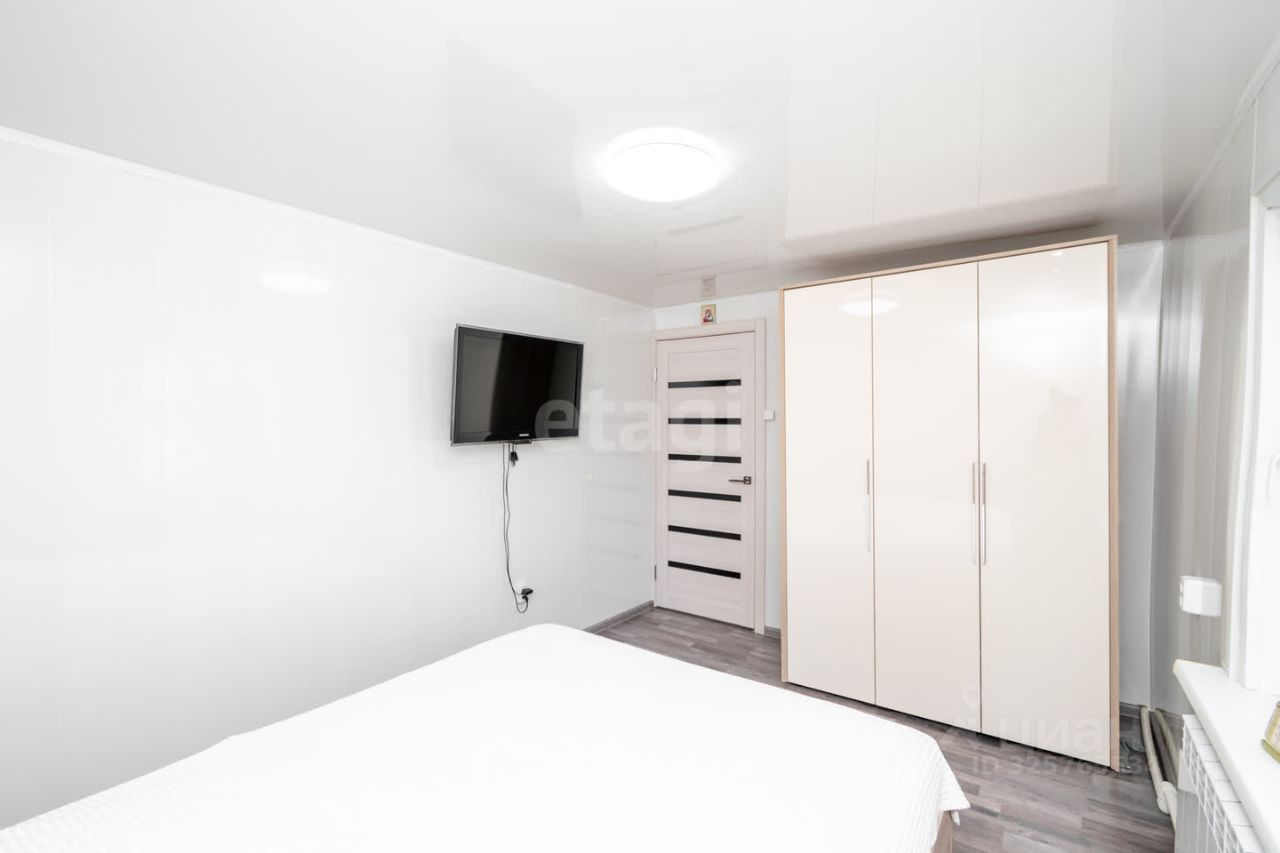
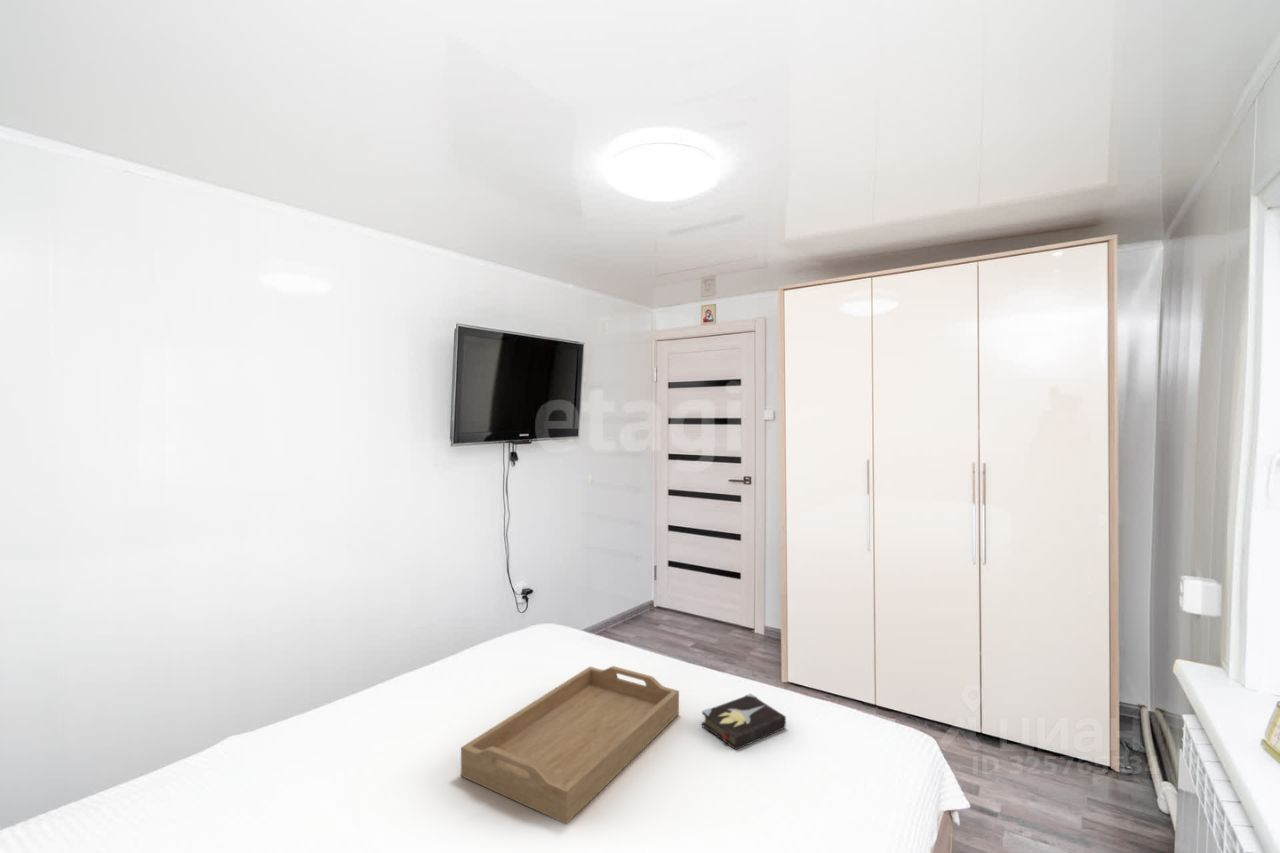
+ hardback book (743, 719)
+ serving tray (580, 725)
